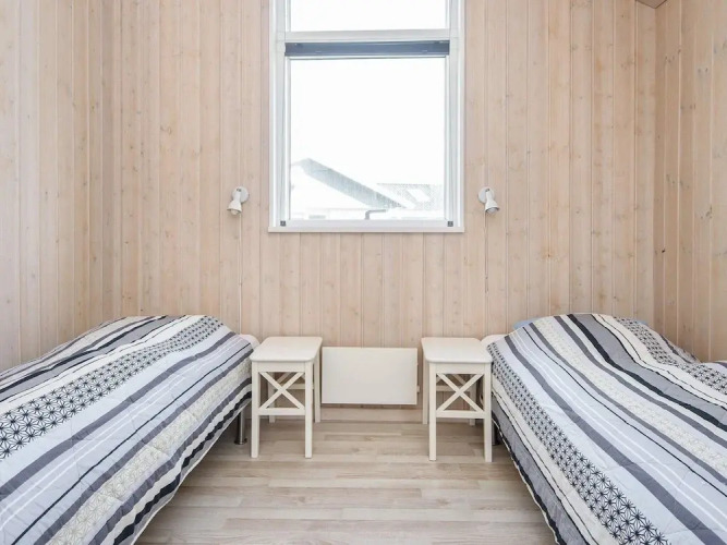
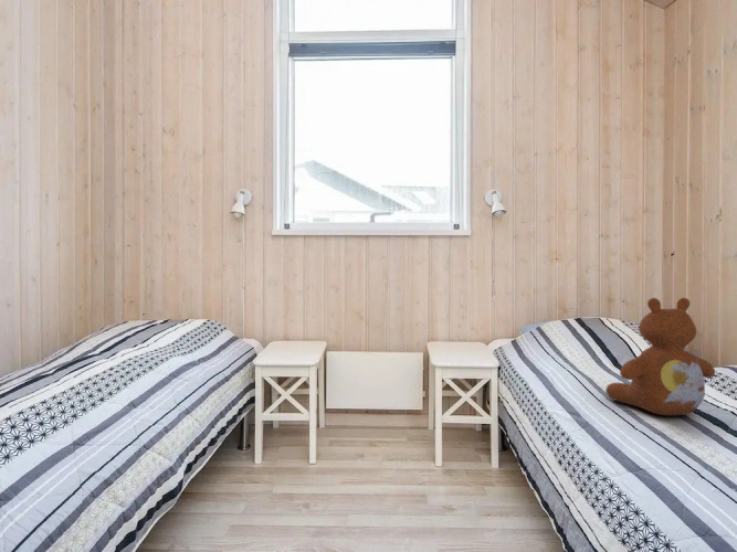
+ teddy bear (654, 352)
